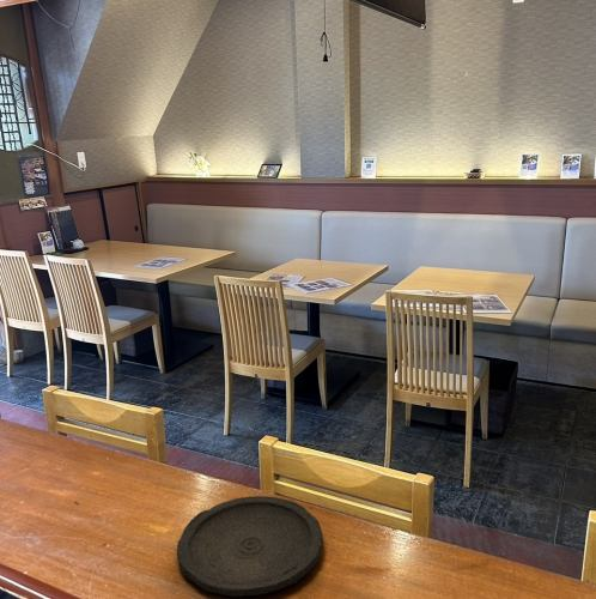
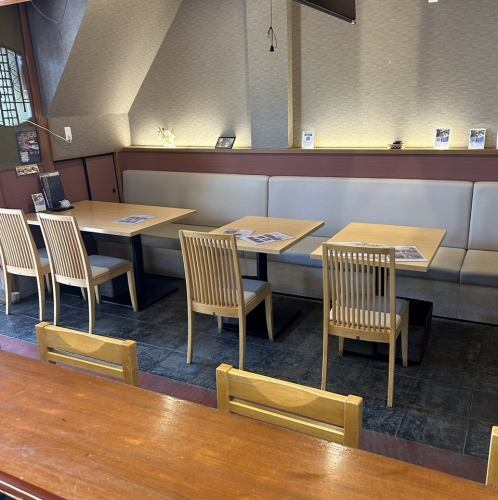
- plate (251, 541)
